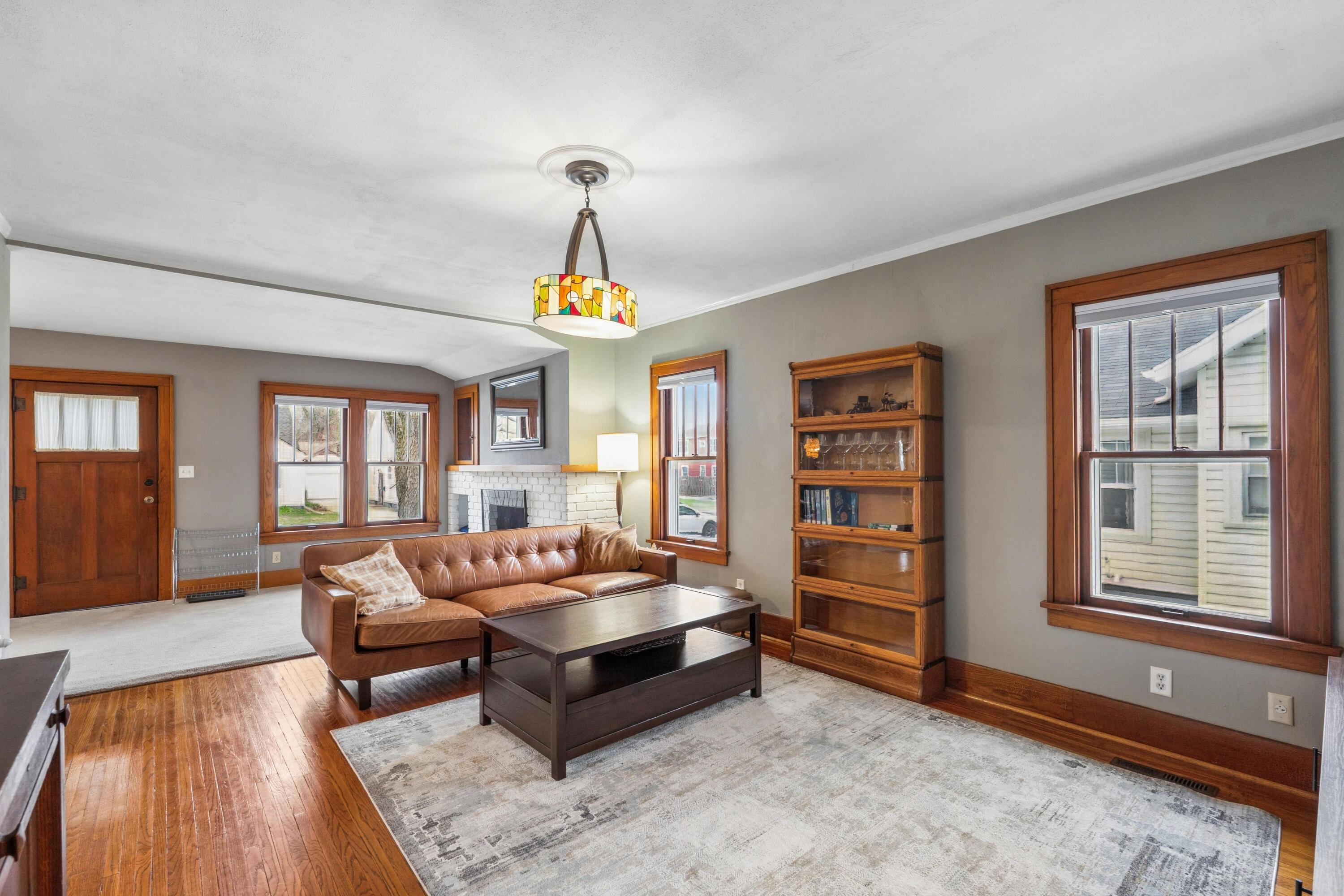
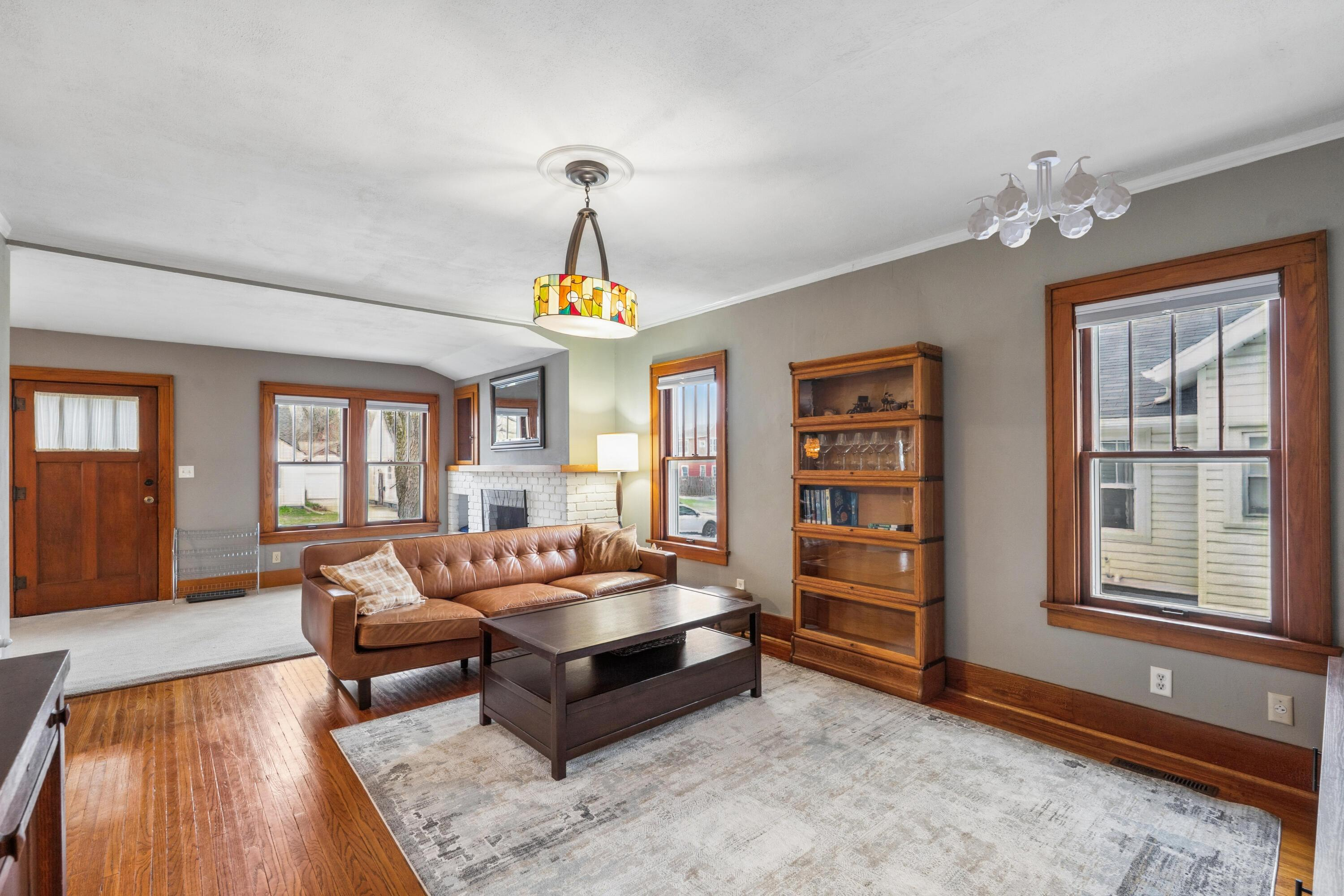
+ ceiling light fixture (1042, 192)
